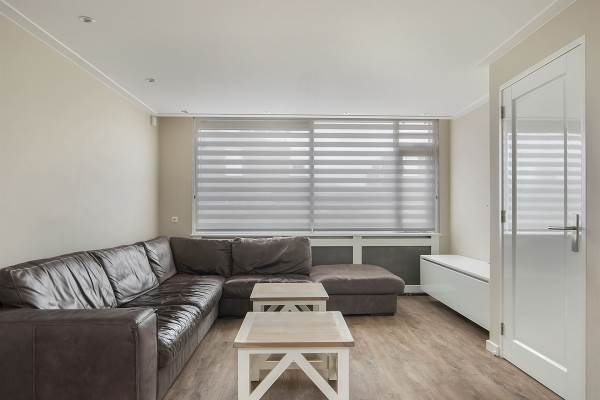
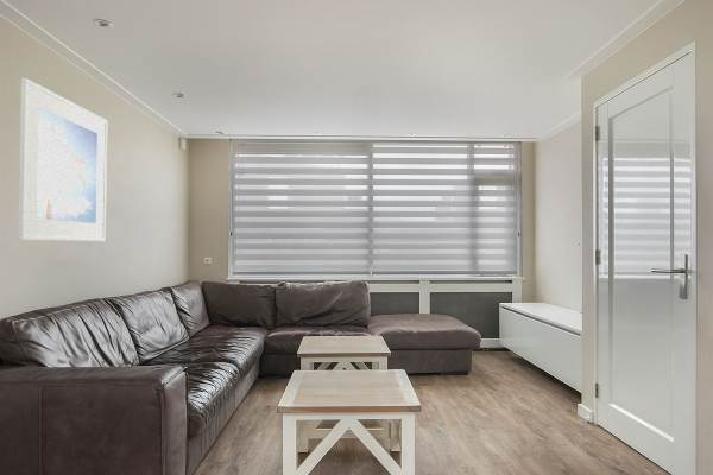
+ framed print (69, 171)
